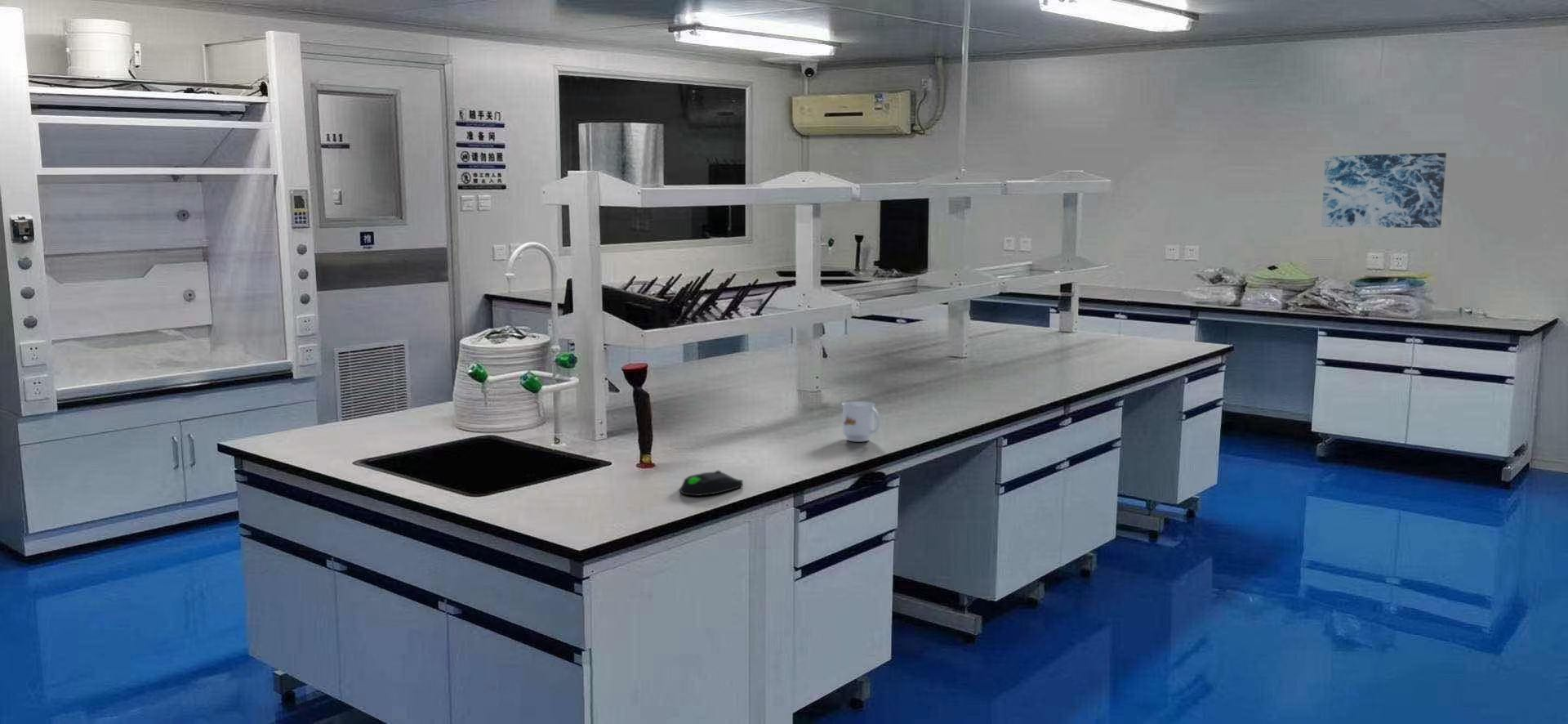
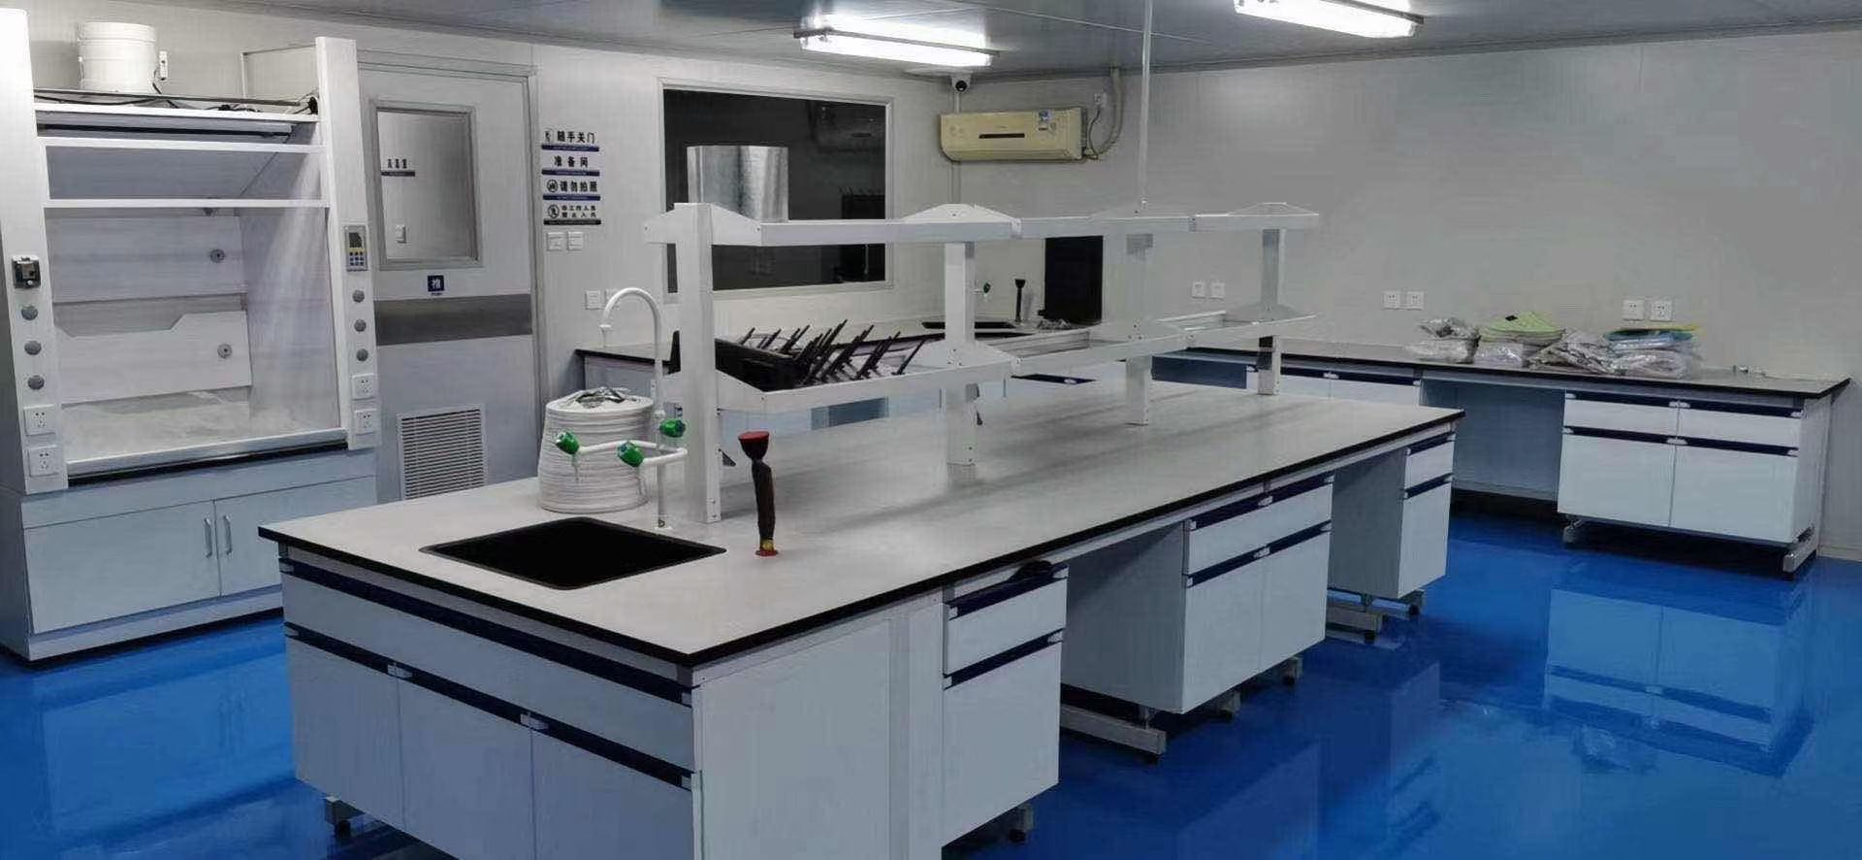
- wall art (1382, 190)
- mug (862, 422)
- computer mouse (707, 480)
